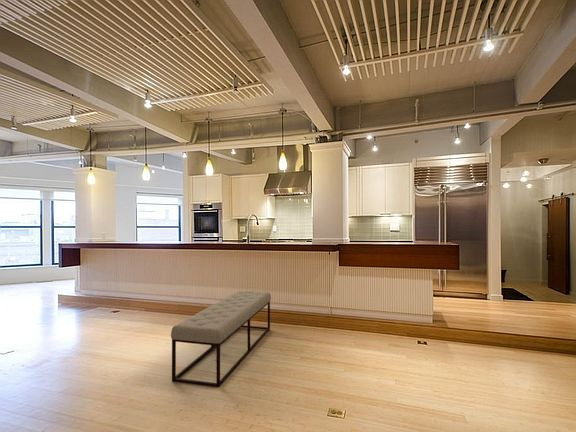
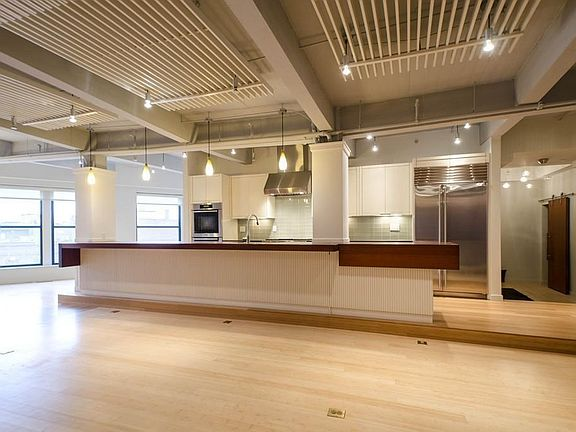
- bench (230, 327)
